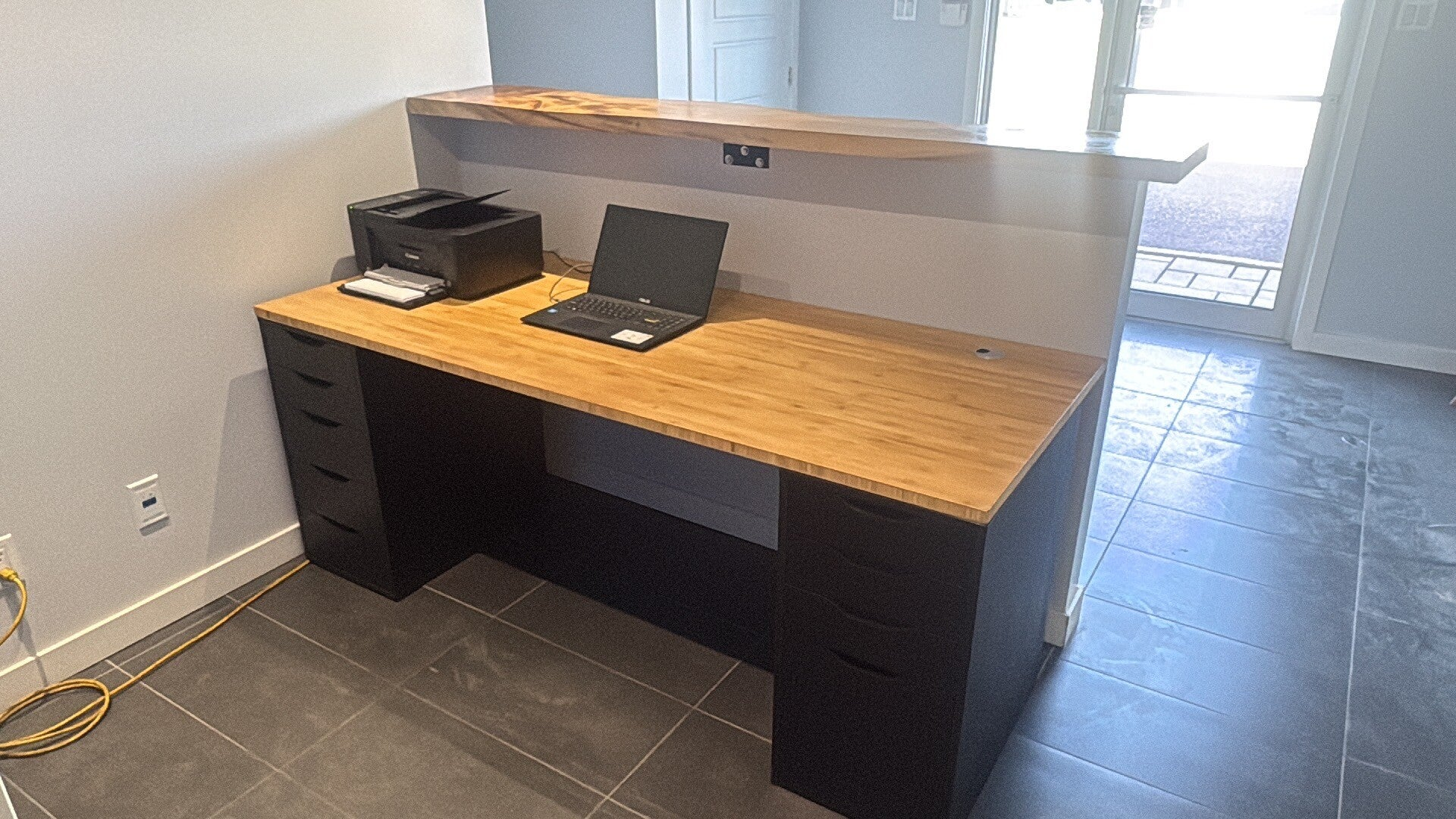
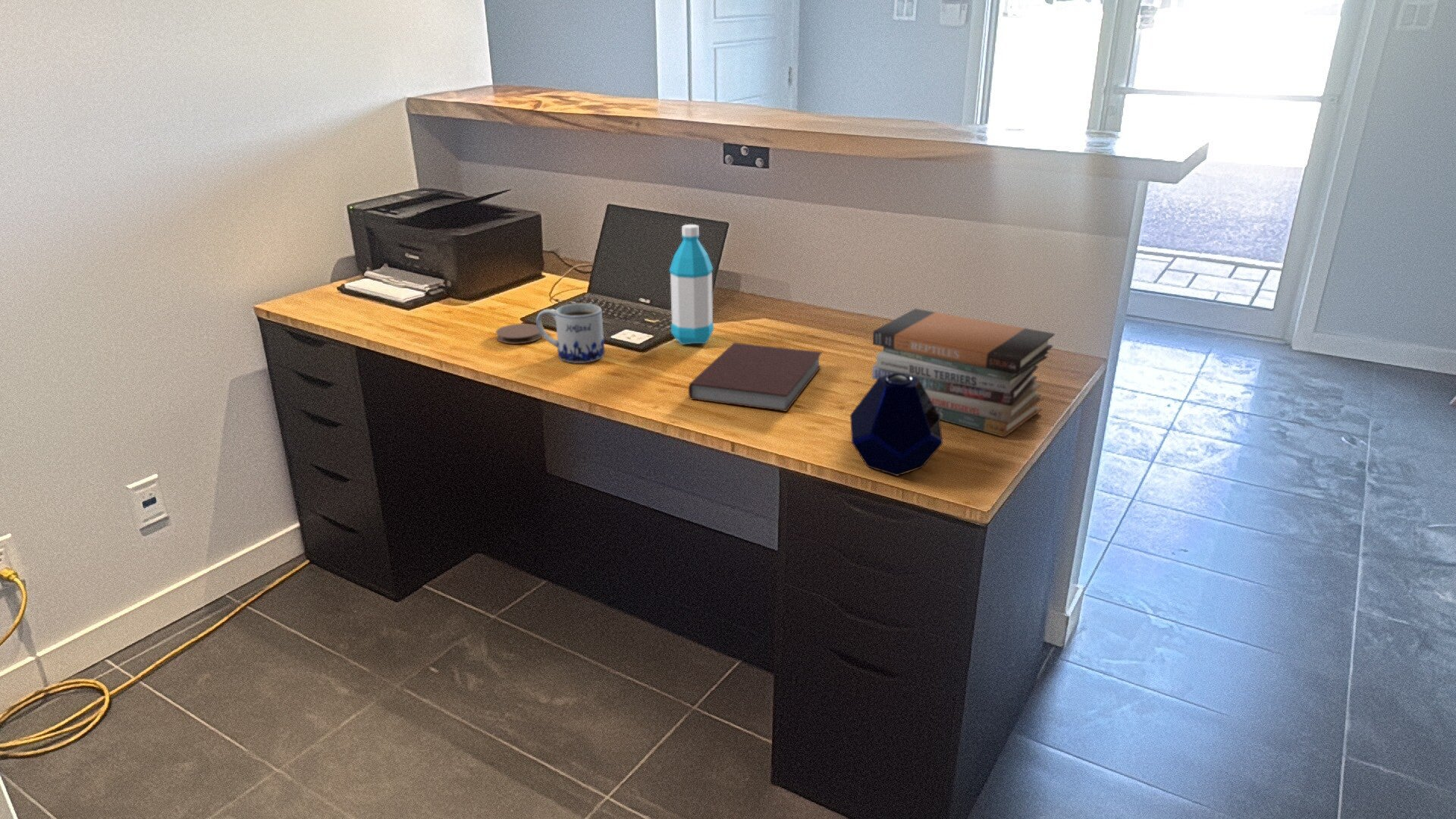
+ coaster (519, 333)
+ mug (573, 332)
+ water bottle (691, 284)
+ book stack (958, 369)
+ notebook (758, 374)
+ speaker (896, 421)
